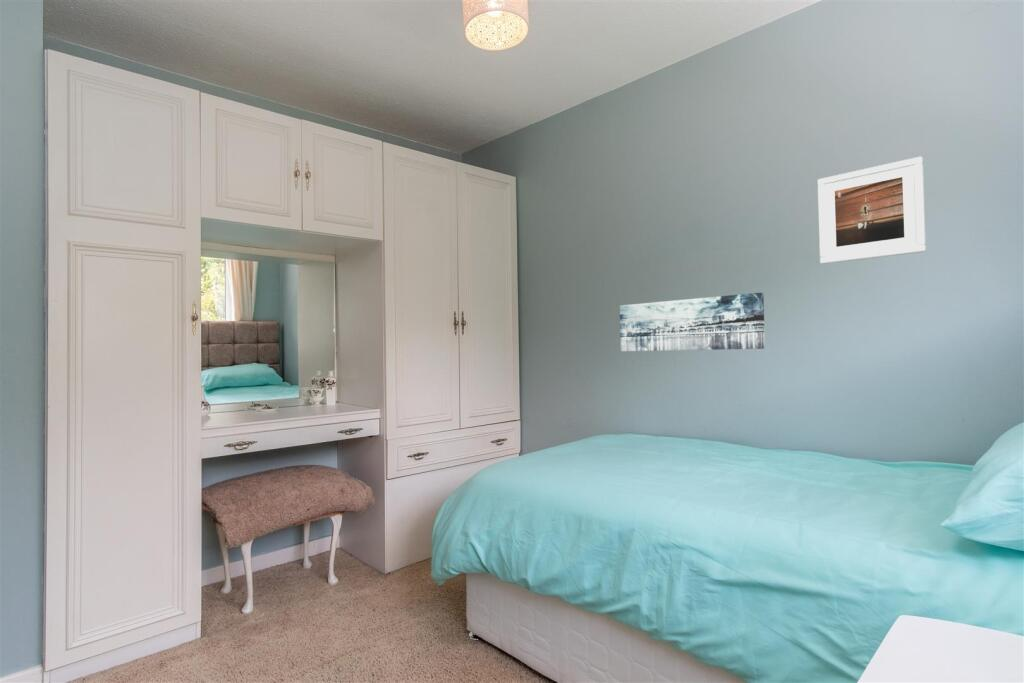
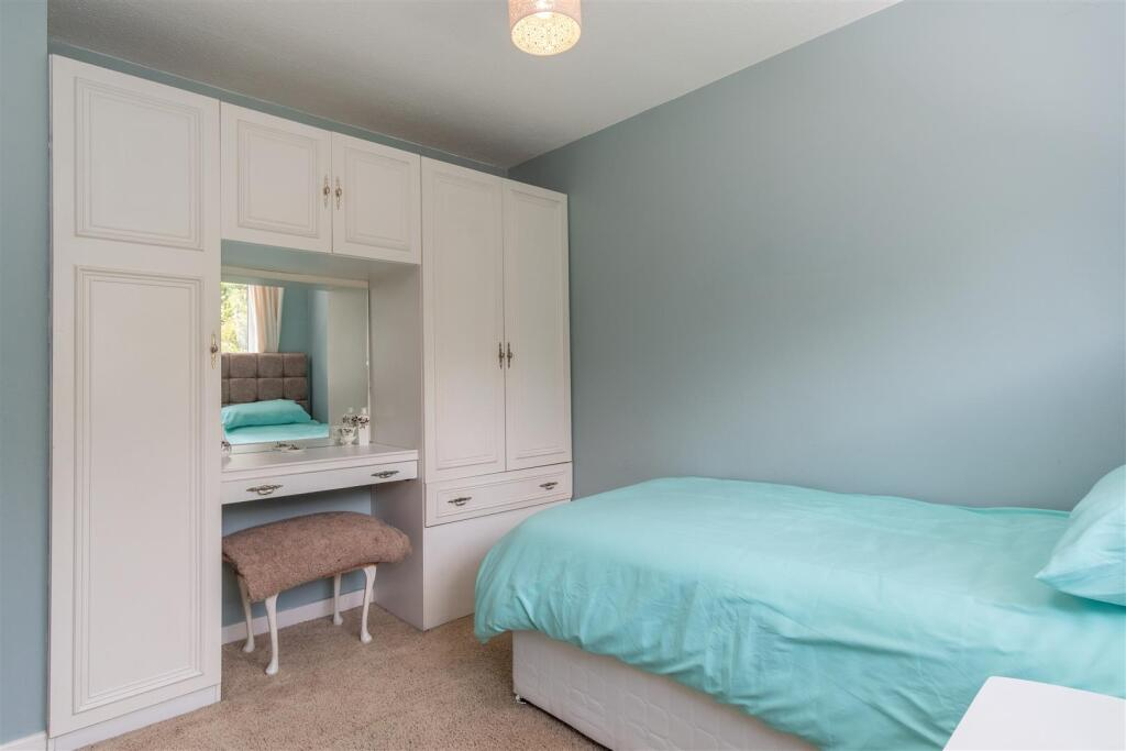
- wall art (685, 324)
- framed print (868, 213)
